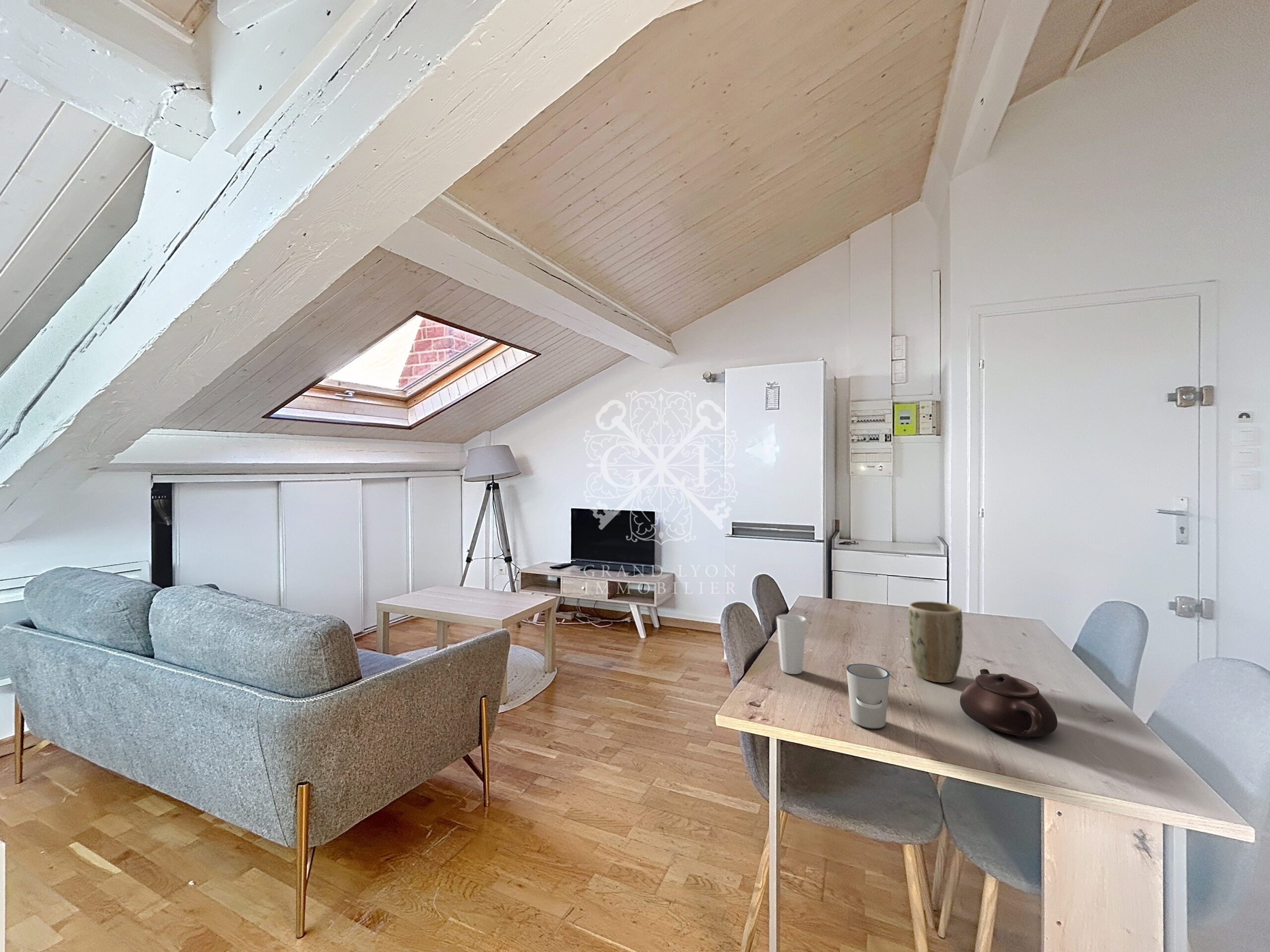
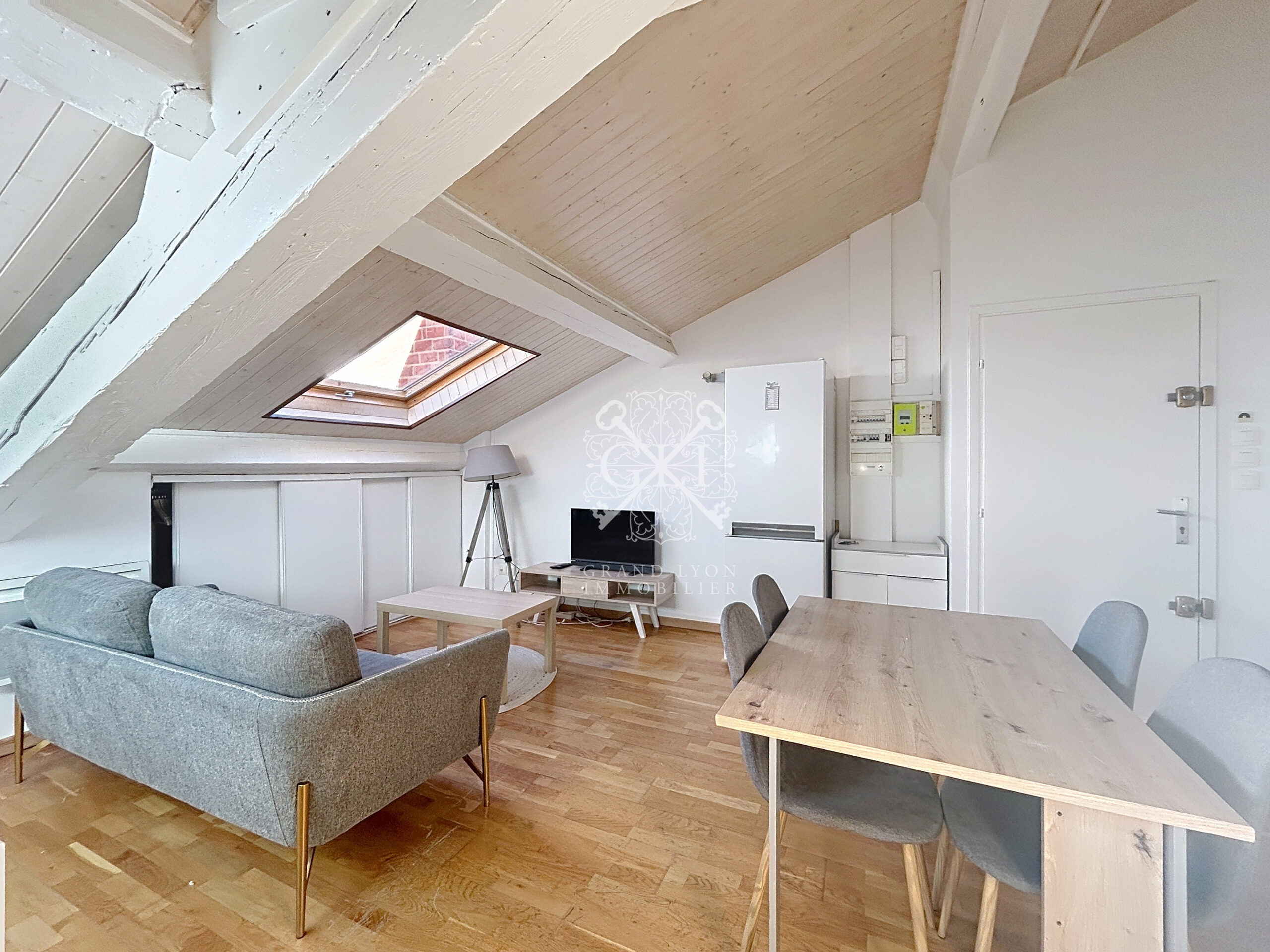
- cup (791, 644)
- cup (868, 698)
- plant pot (935, 641)
- teapot (1006, 700)
